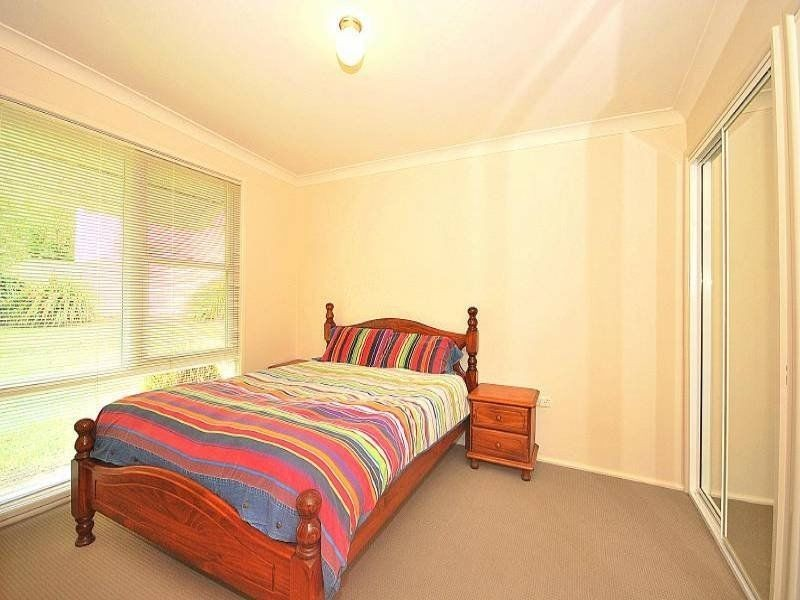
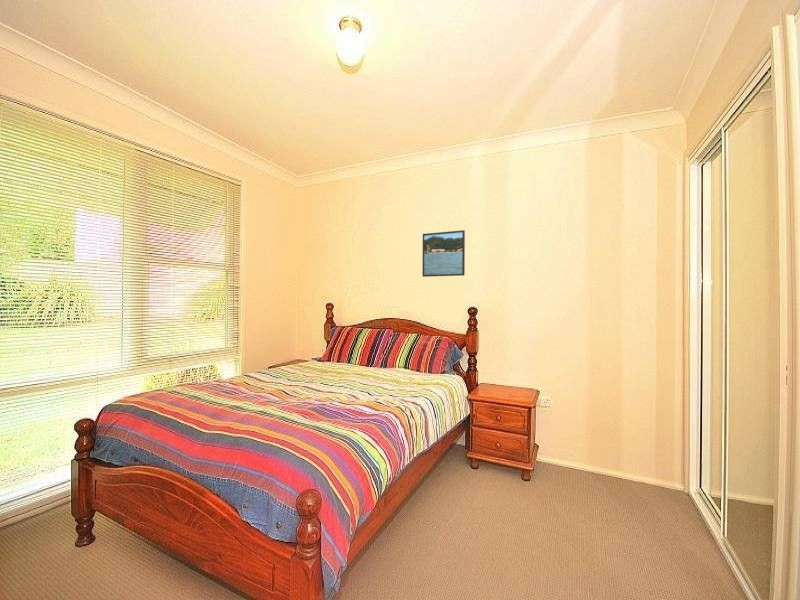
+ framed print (443, 254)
